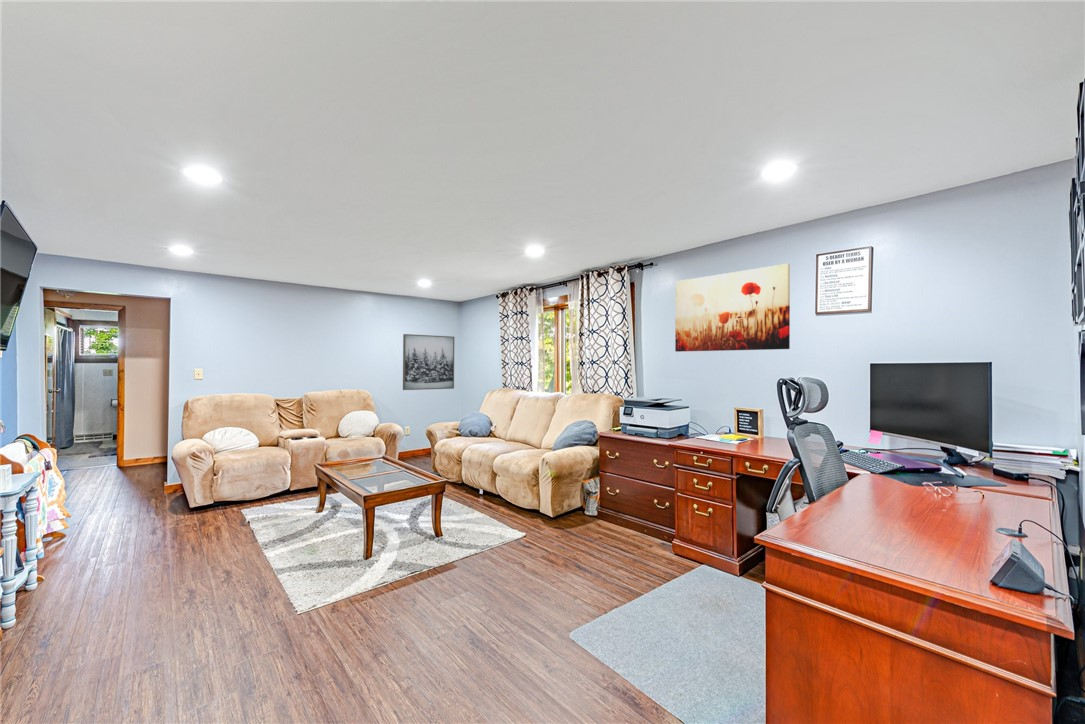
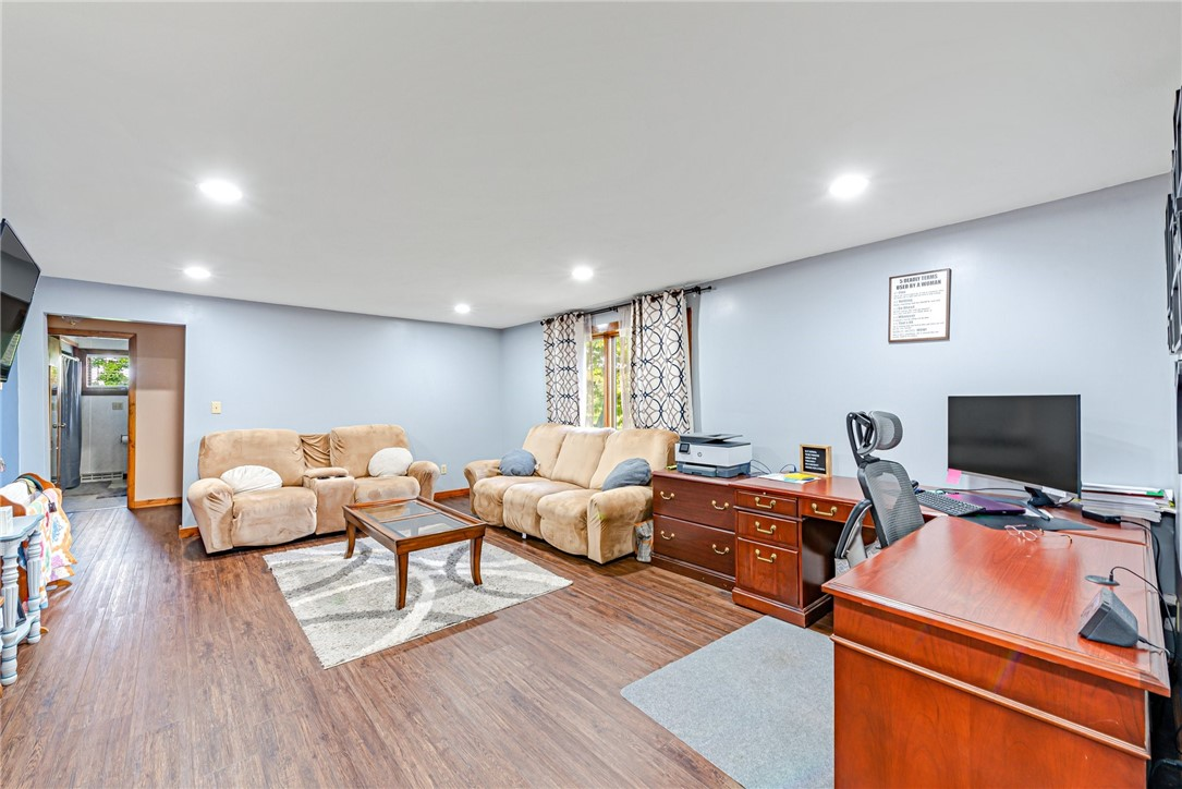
- wall art (429, 362)
- wall art (727, 312)
